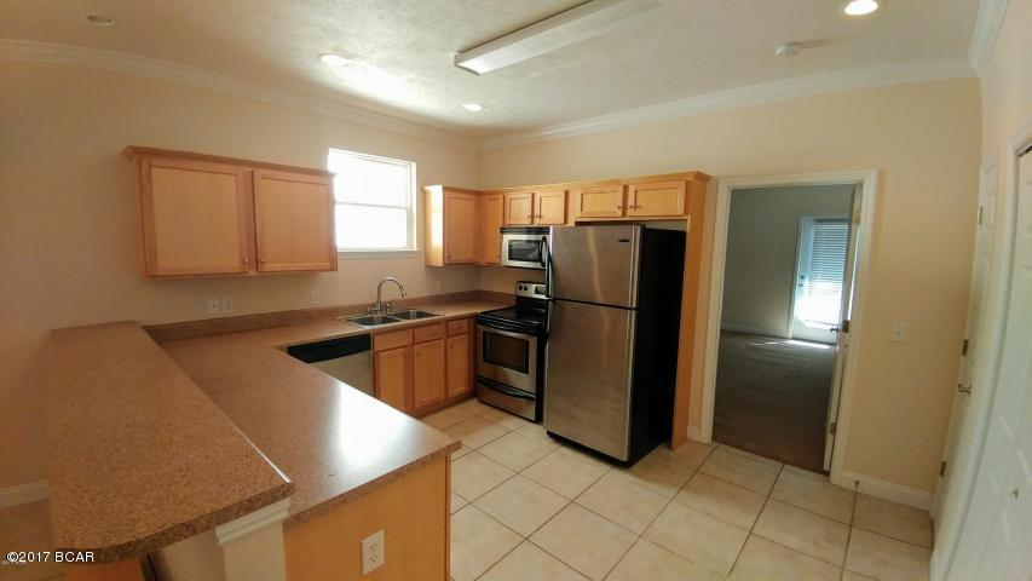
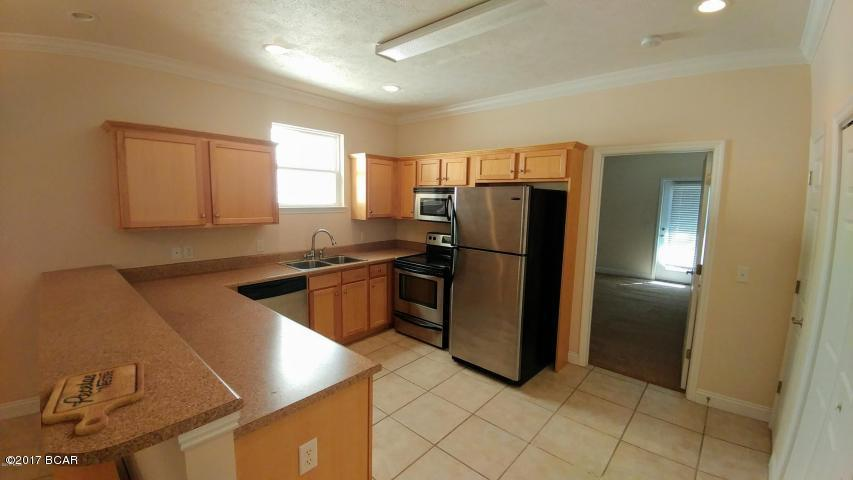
+ cutting board (98, 396)
